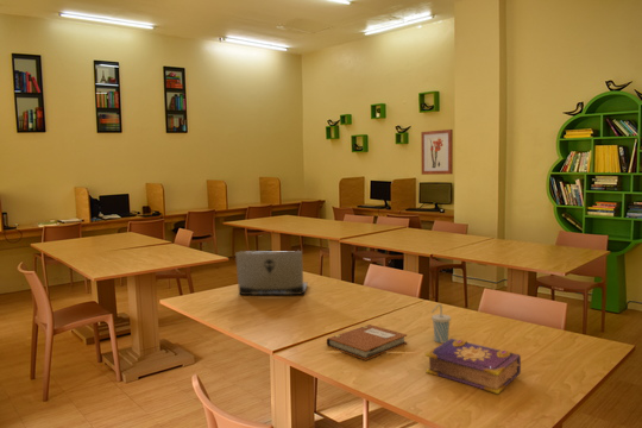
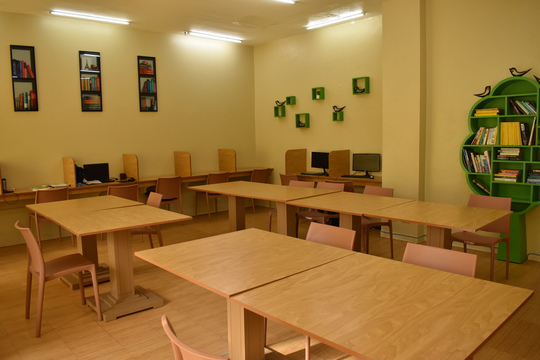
- book (472, 361)
- cup (440, 322)
- notebook (367, 340)
- wall art (436, 152)
- laptop (272, 269)
